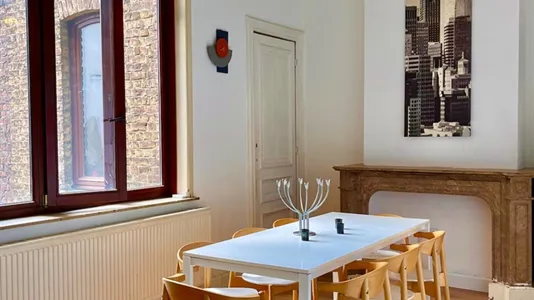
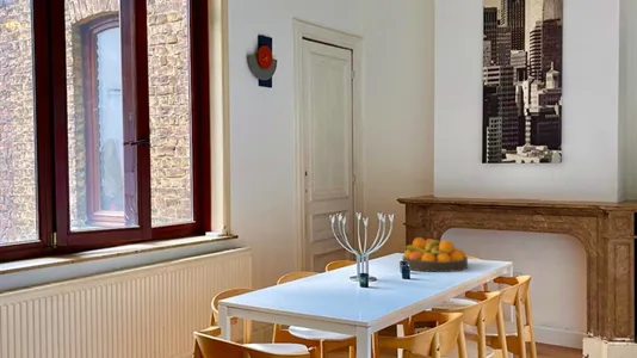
+ fruit bowl (434, 252)
